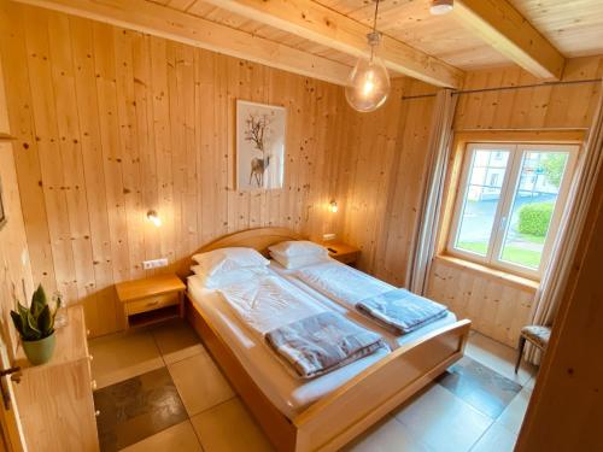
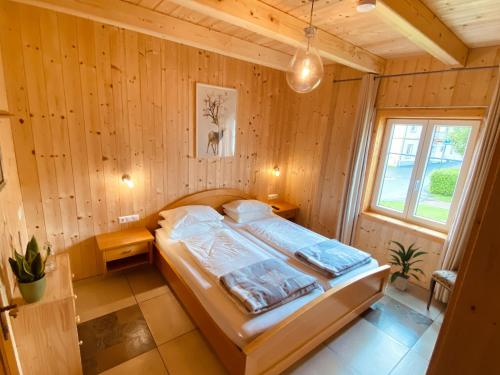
+ indoor plant (403, 264)
